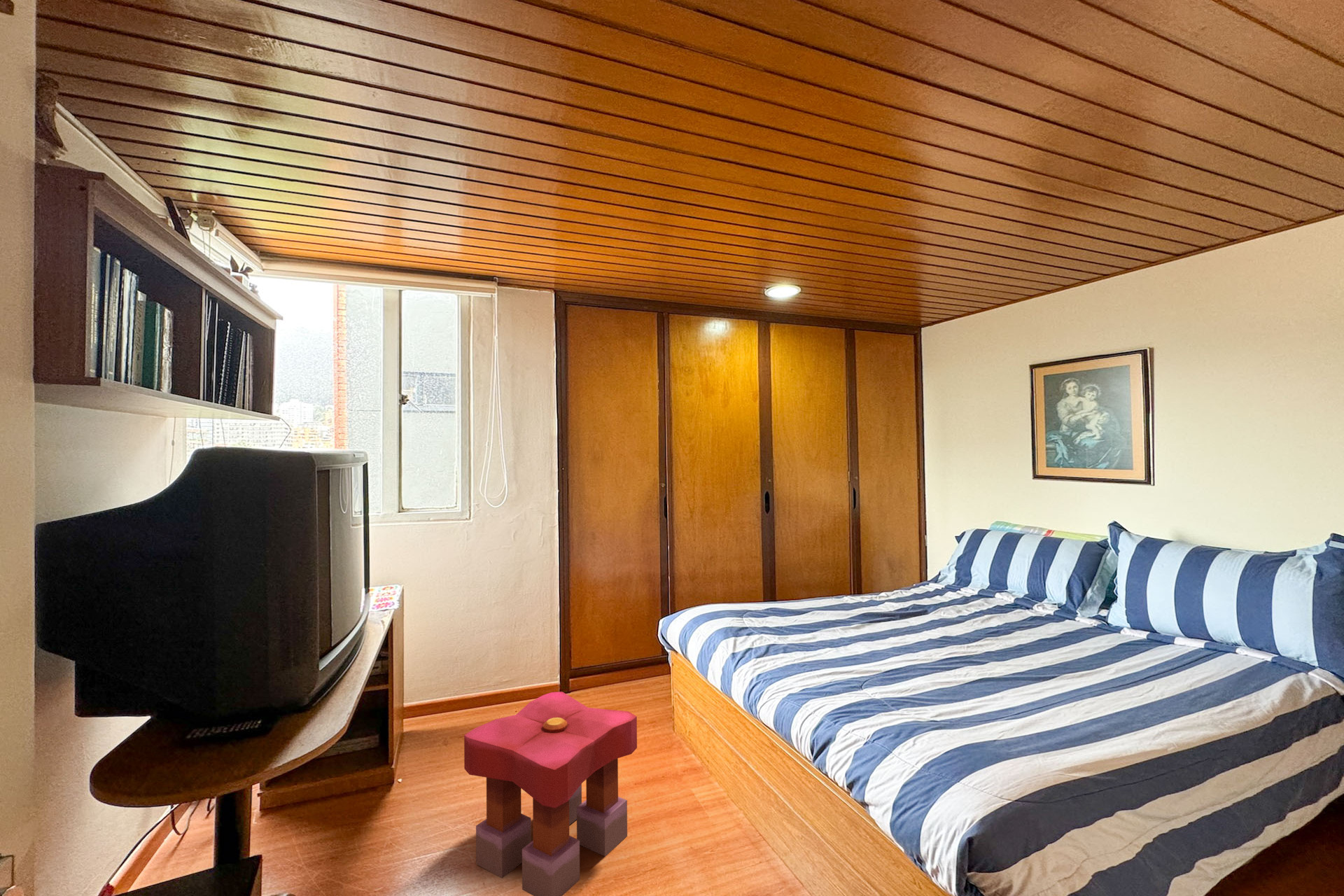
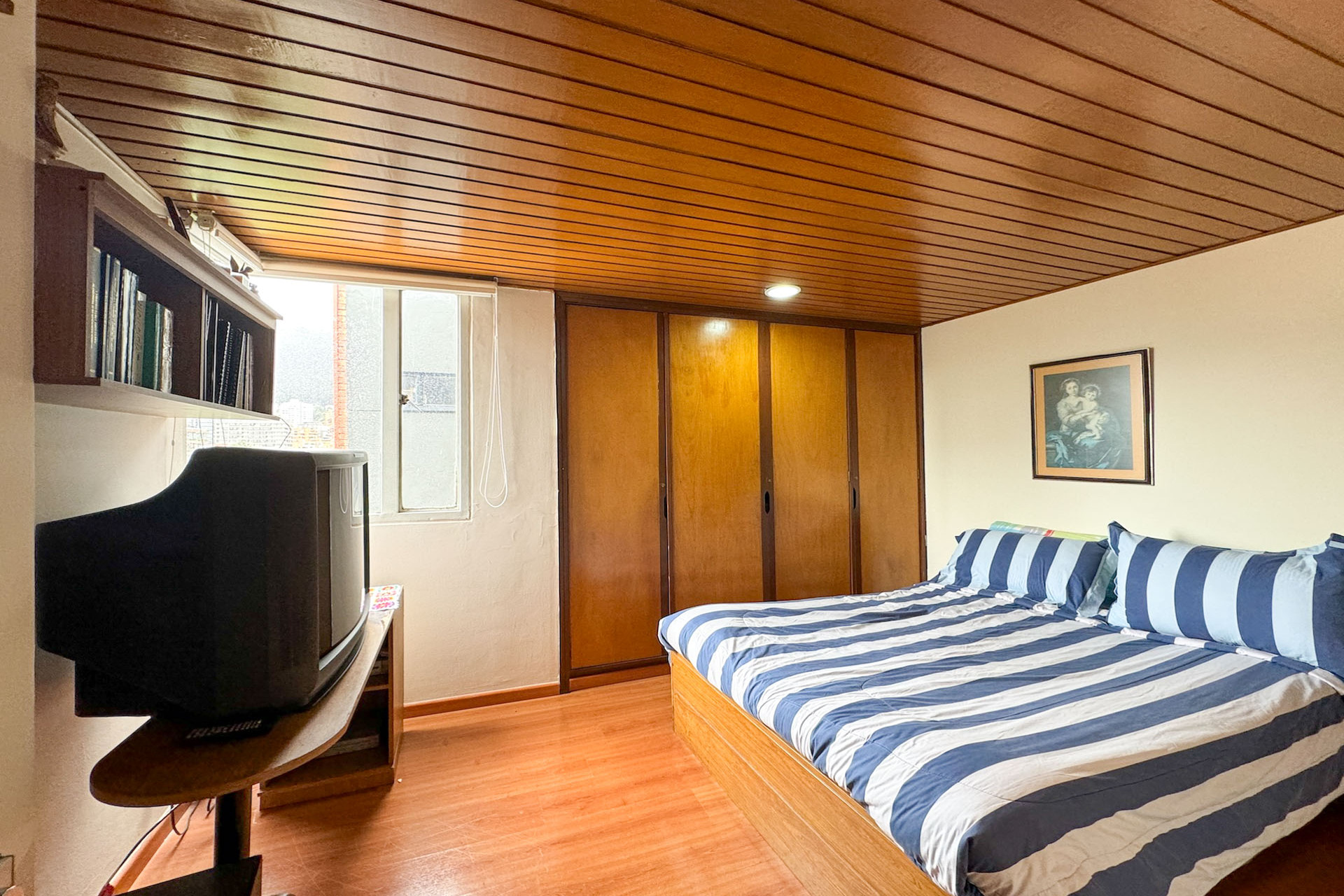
- stool (554, 783)
